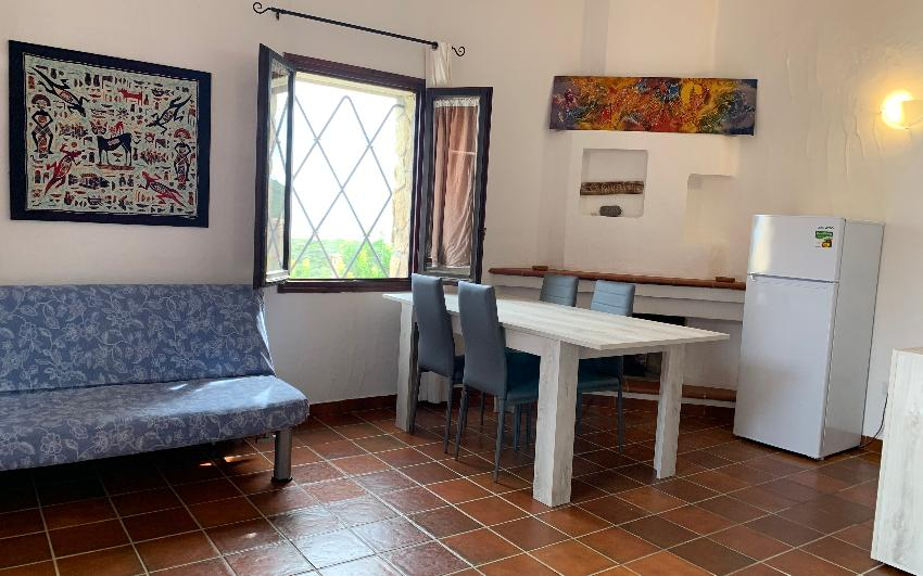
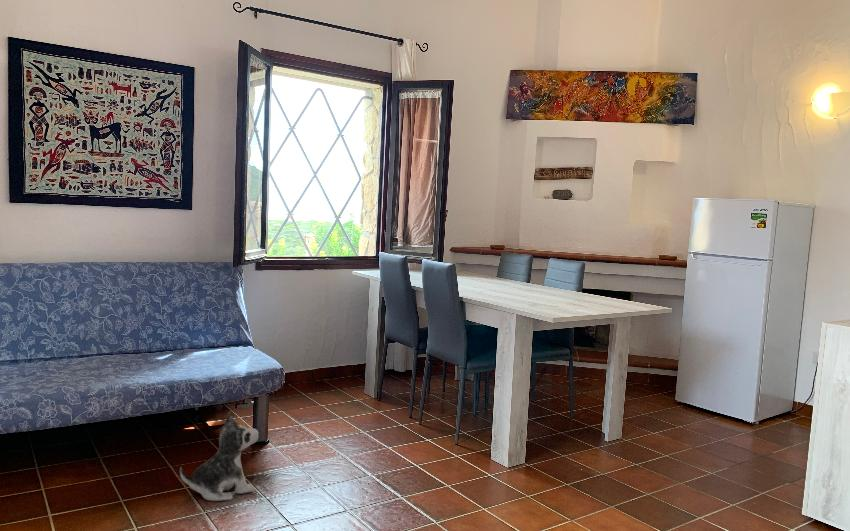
+ plush toy (219, 453)
